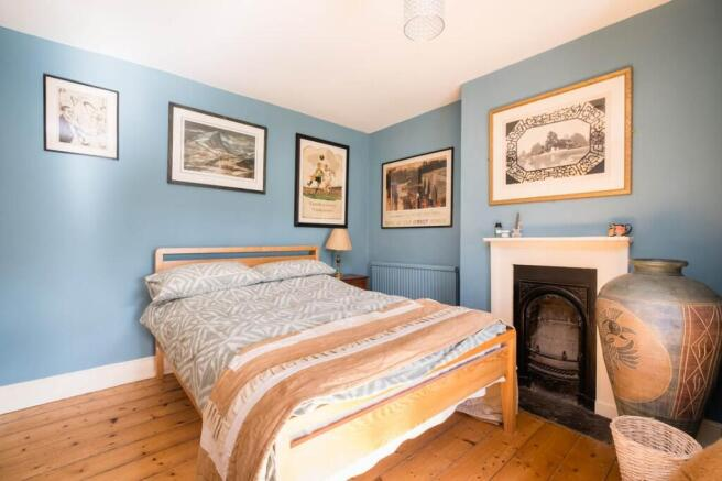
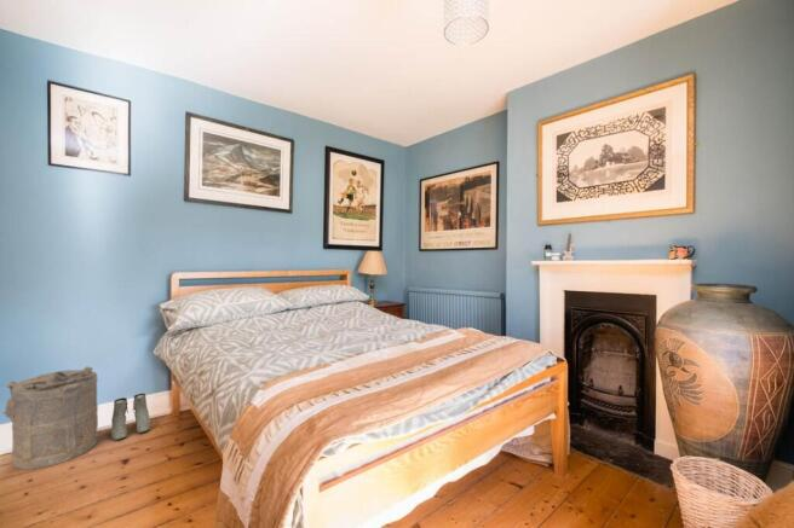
+ boots (133, 412)
+ laundry hamper (52, 412)
